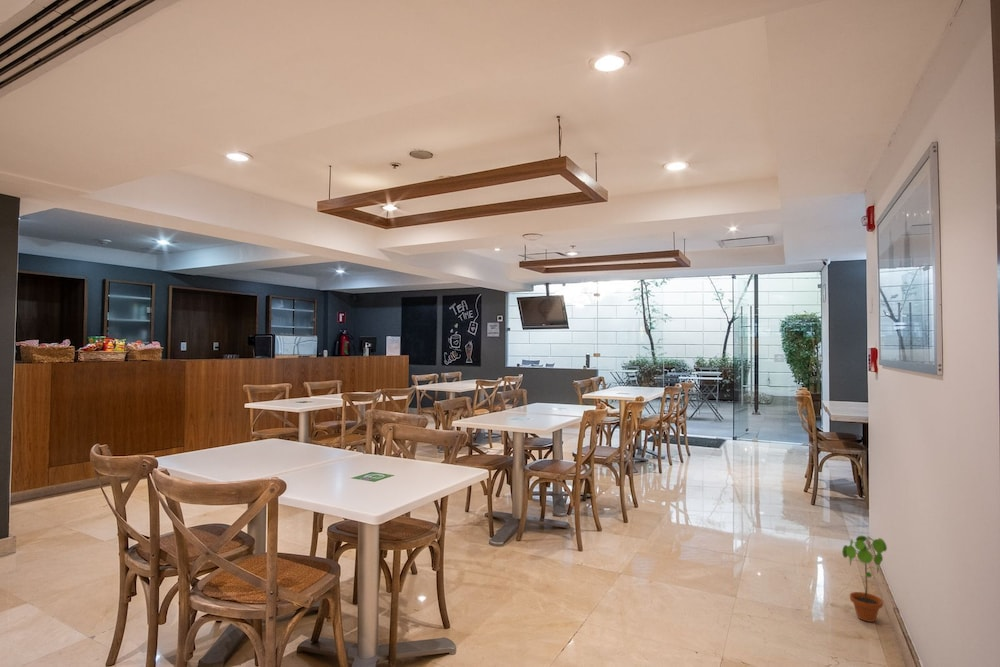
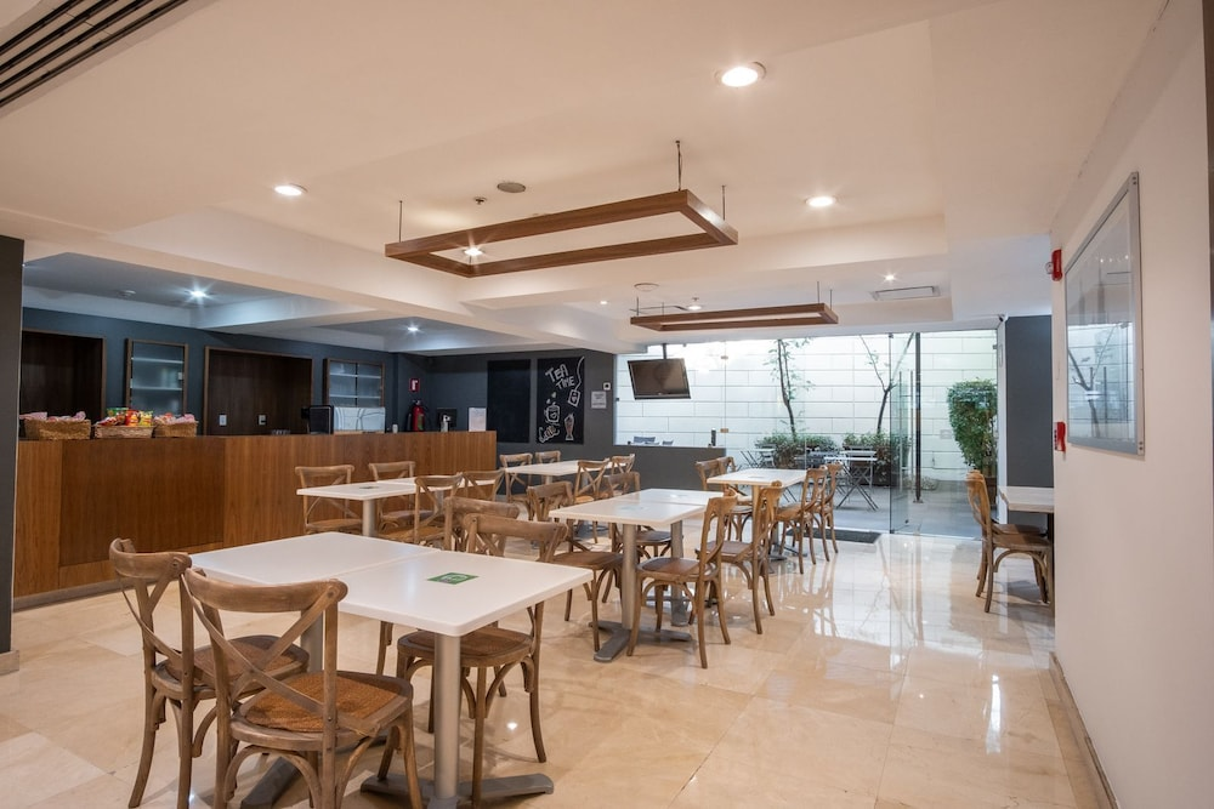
- potted plant (866, 576)
